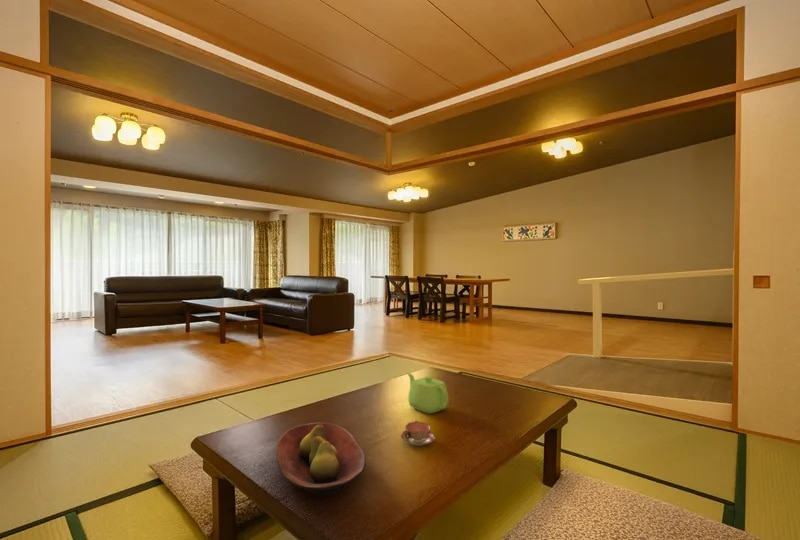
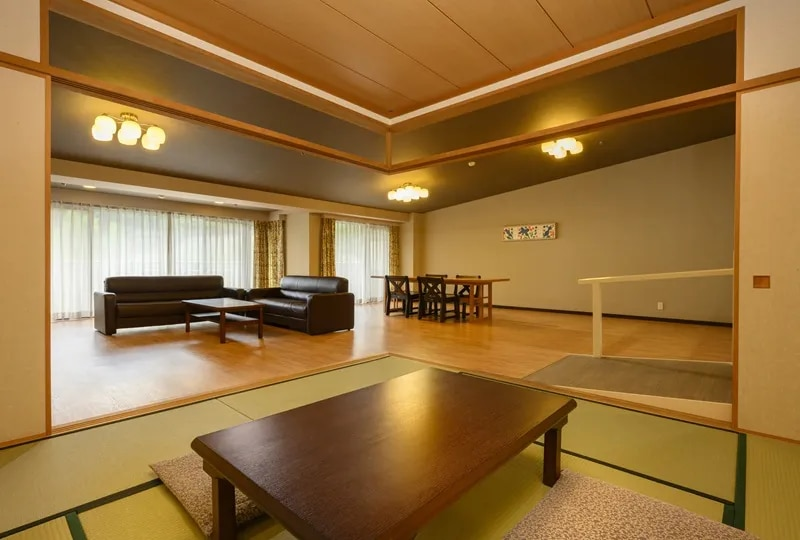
- fruit bowl (319, 451)
- teacup (417, 434)
- teapot (425, 391)
